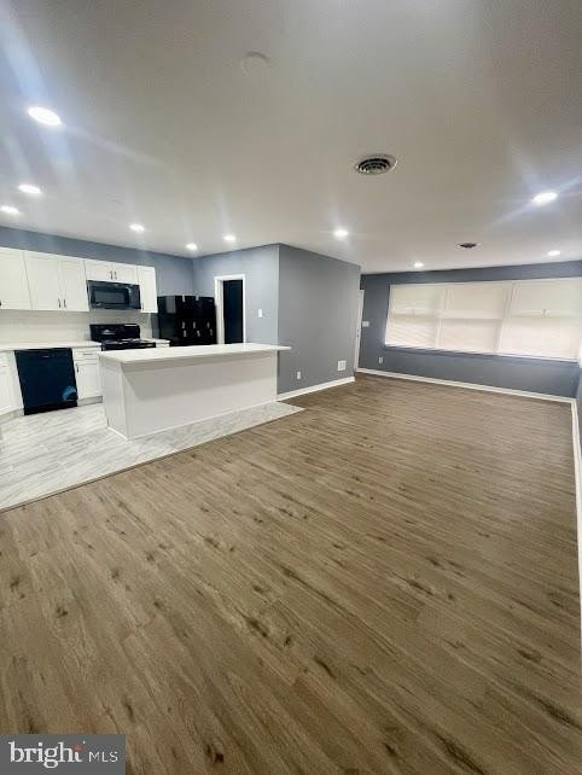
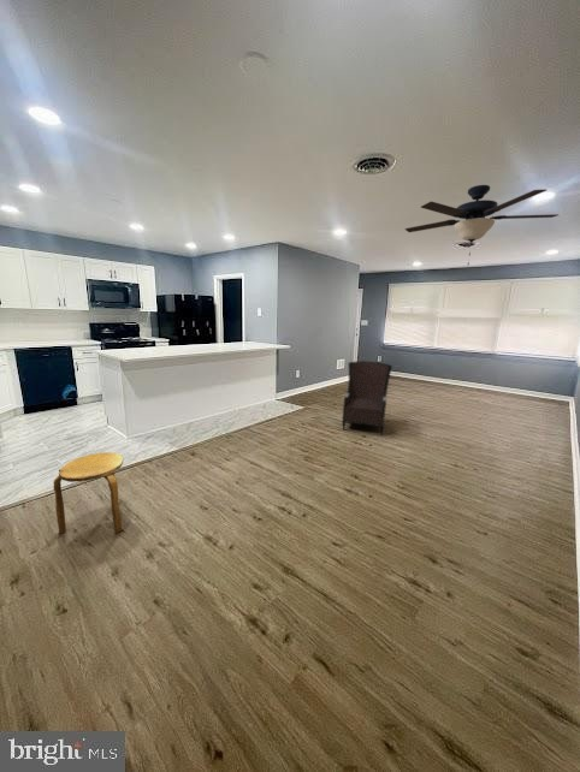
+ armchair (366, 394)
+ ceiling fan (473, 228)
+ stool (110, 489)
